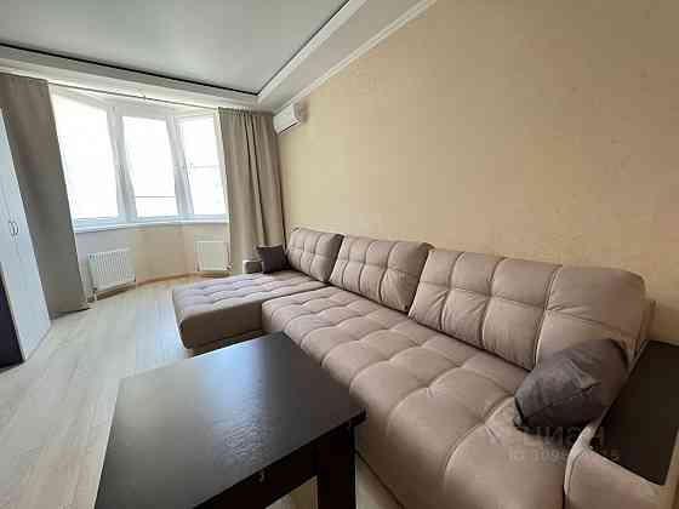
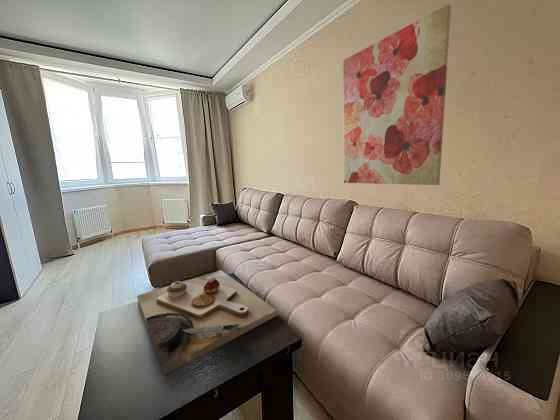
+ decorative tray (200, 296)
+ wall art (385, 114)
